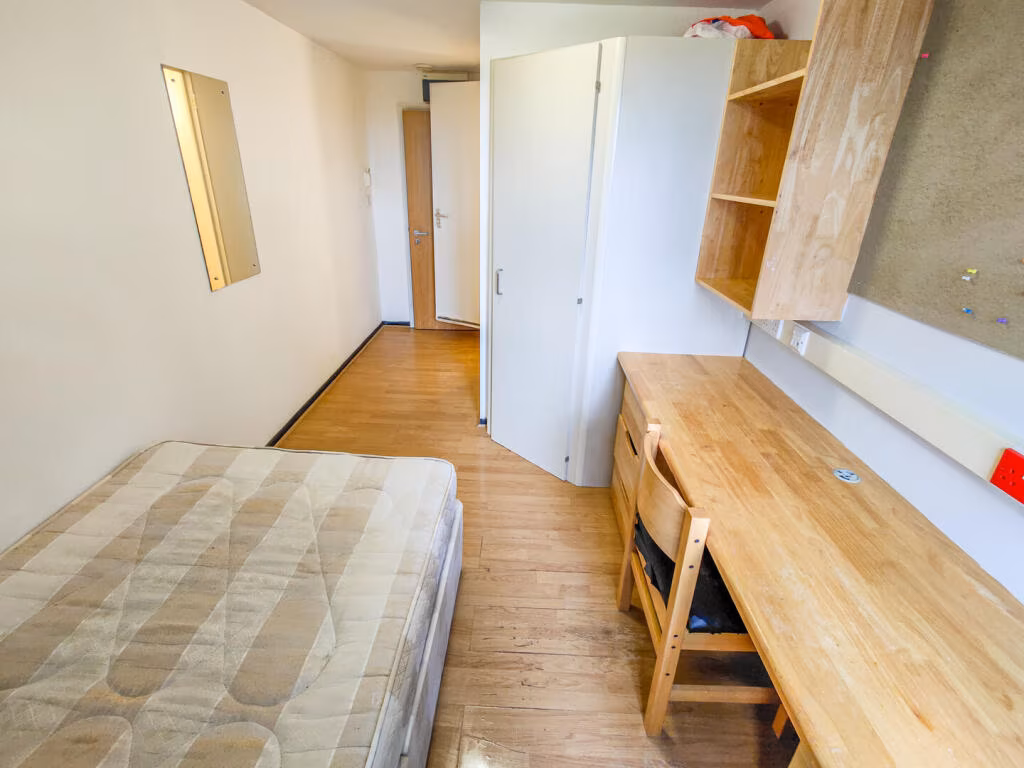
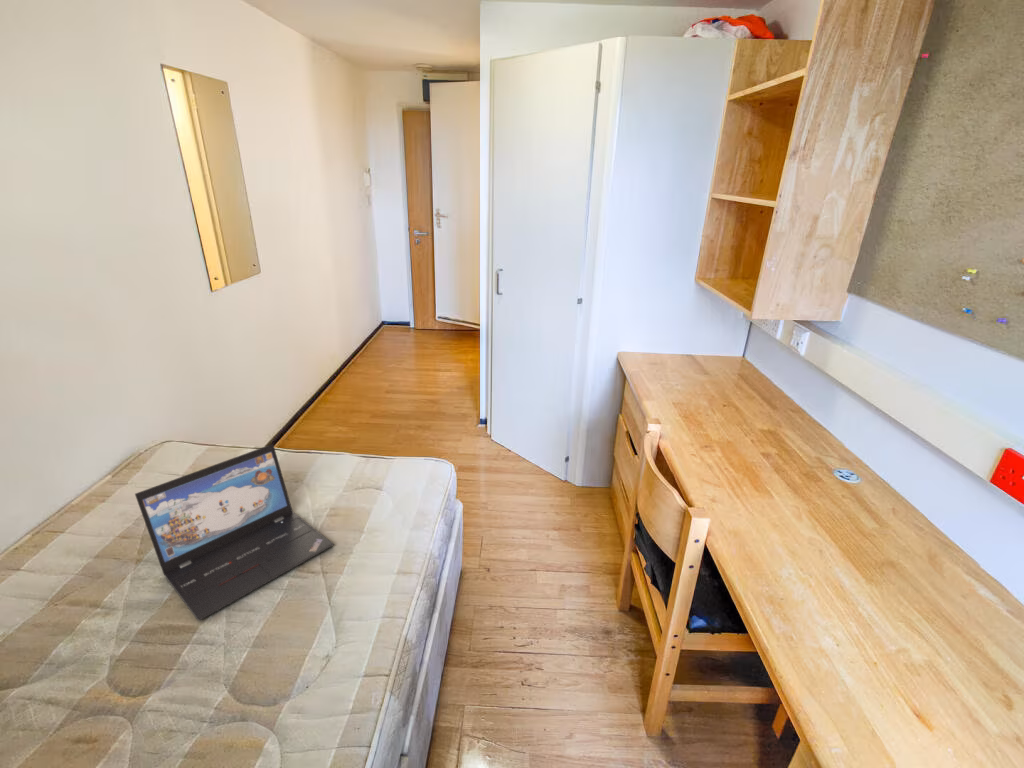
+ laptop (240, 522)
